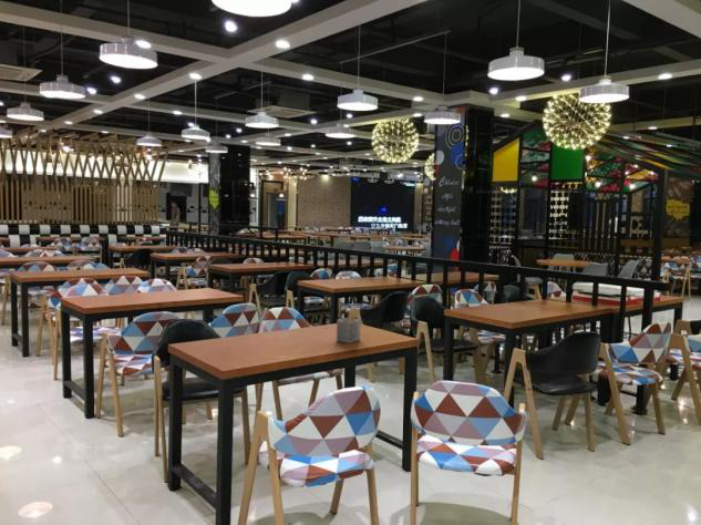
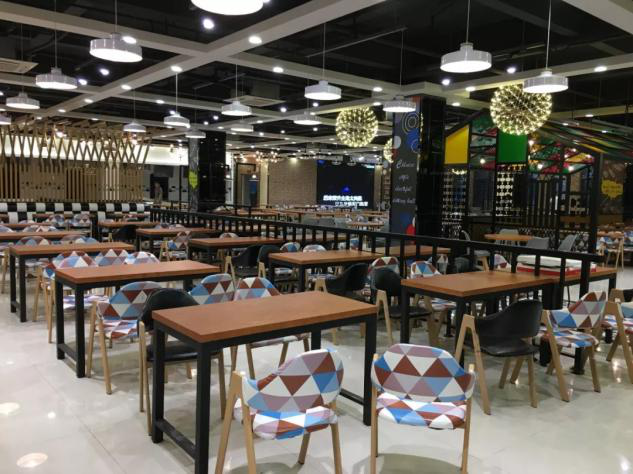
- napkin holder (348, 326)
